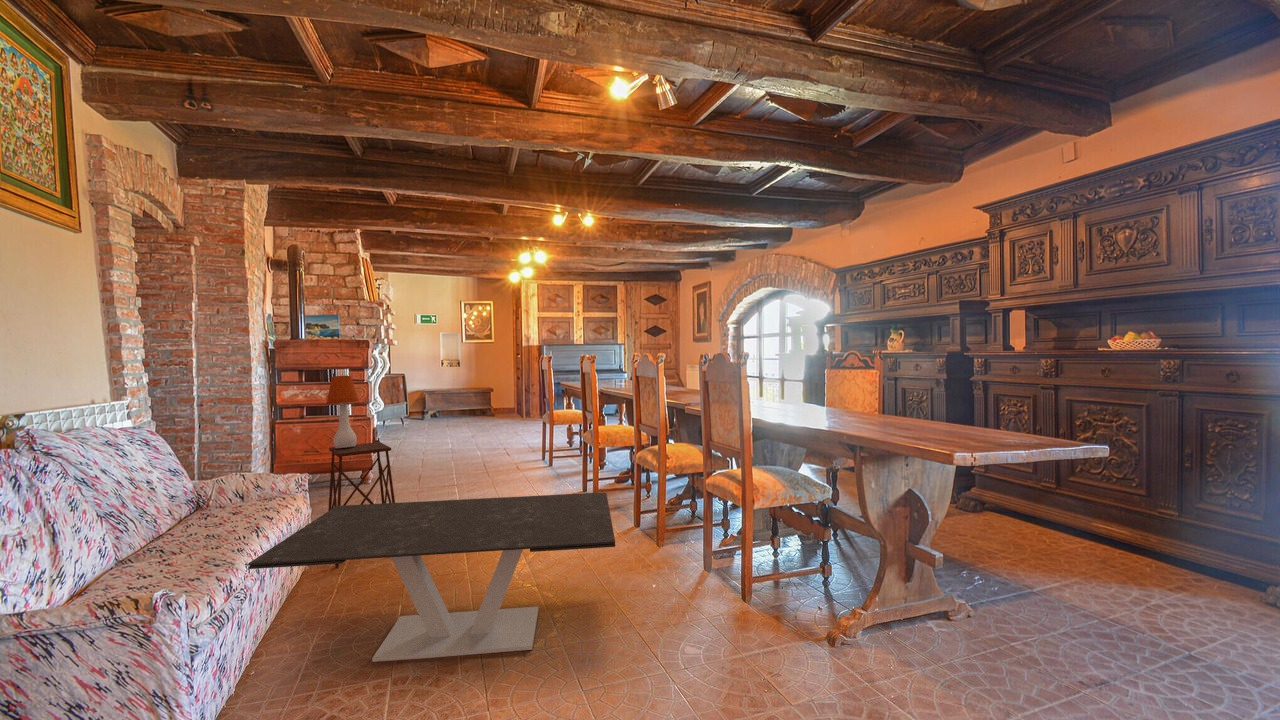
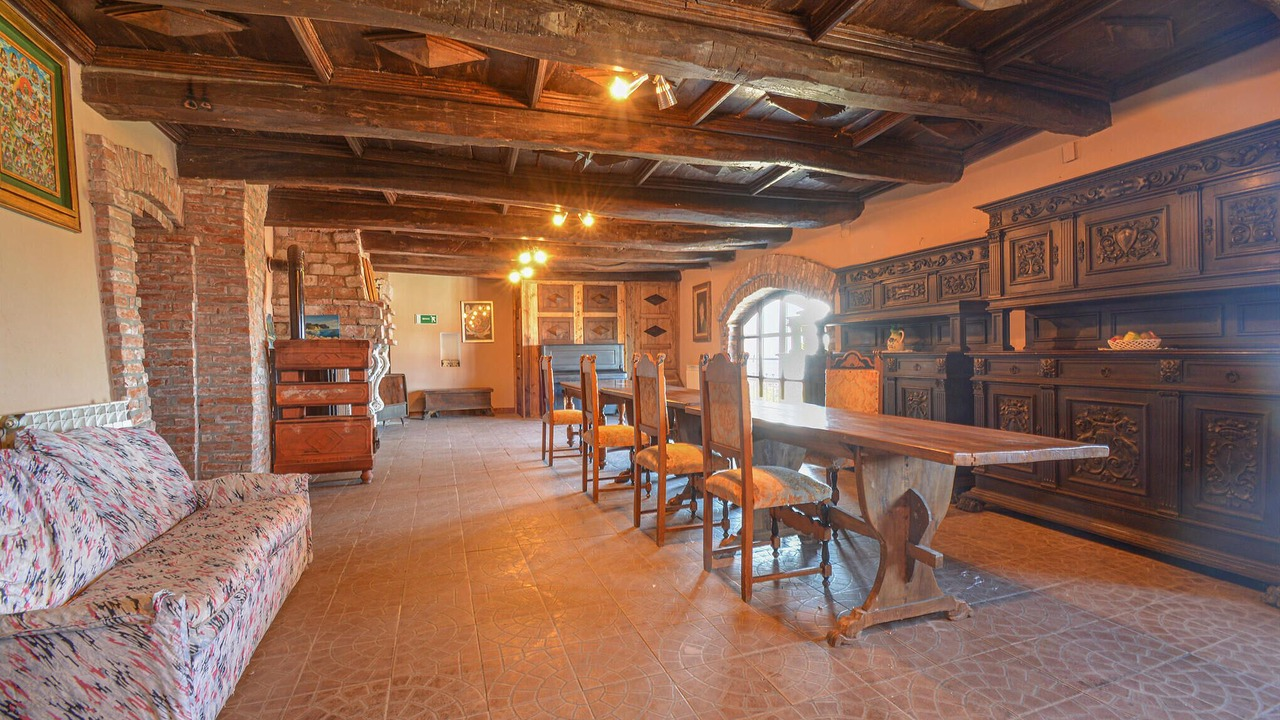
- side table (362, 501)
- coffee table (460, 552)
- table lamp (344, 412)
